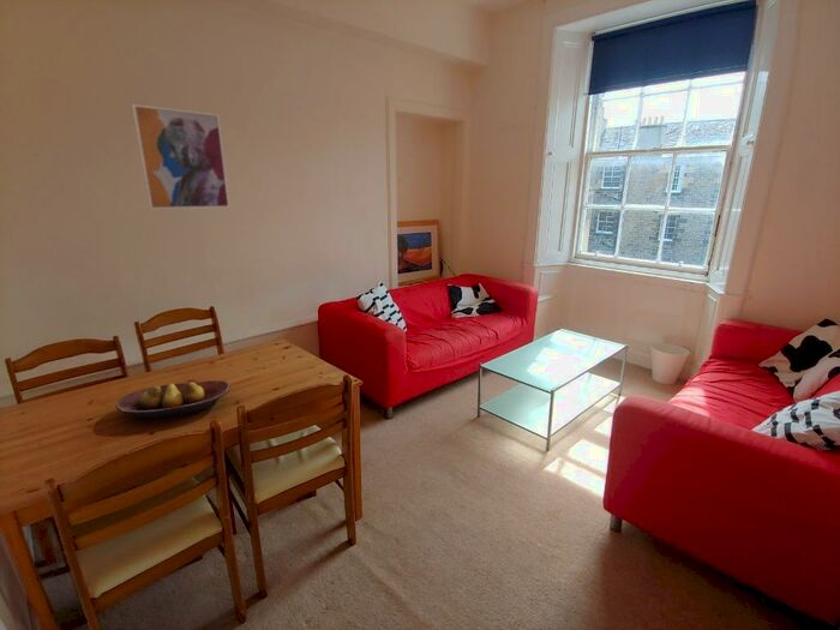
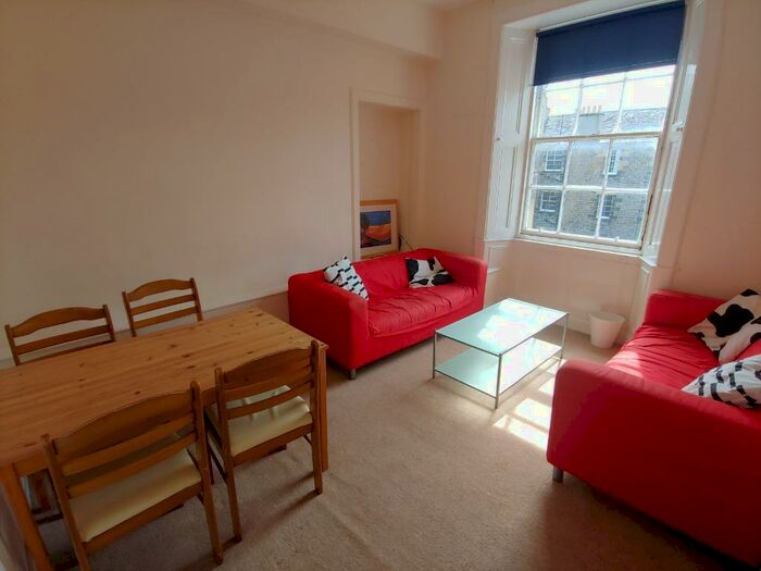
- wall art (185, 160)
- fruit bowl (175, 396)
